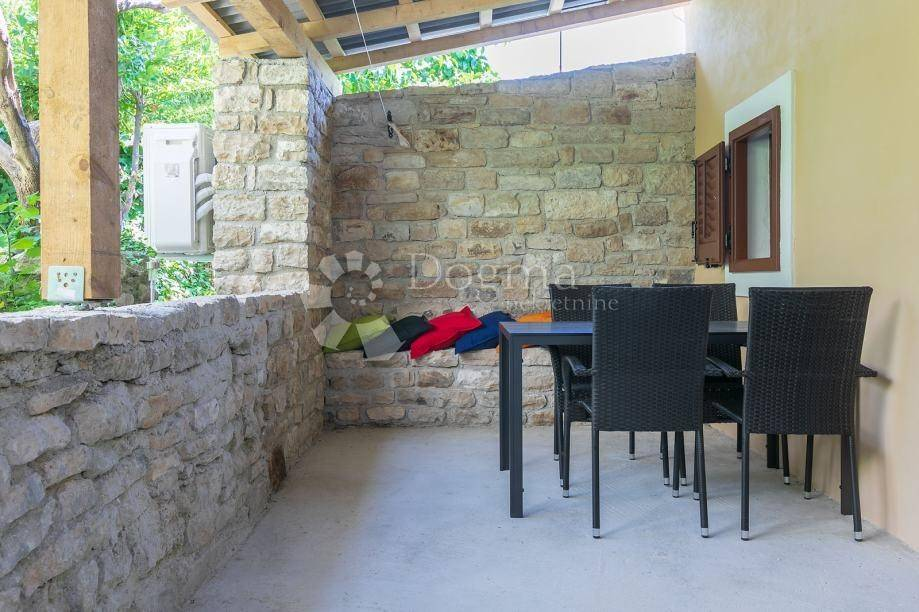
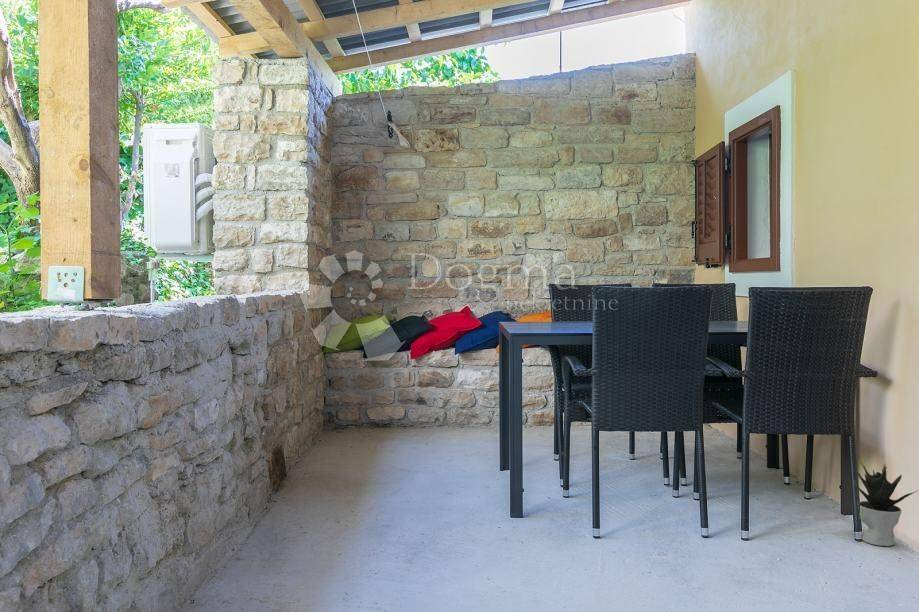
+ potted plant (875, 501)
